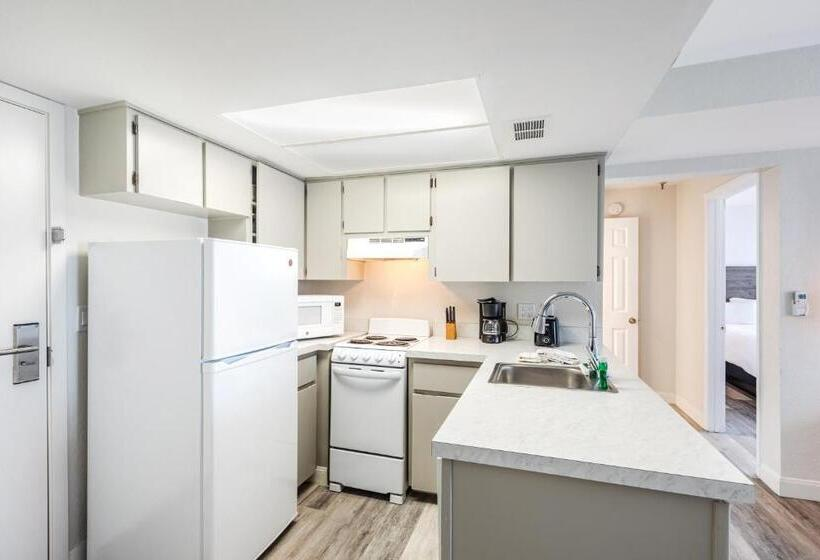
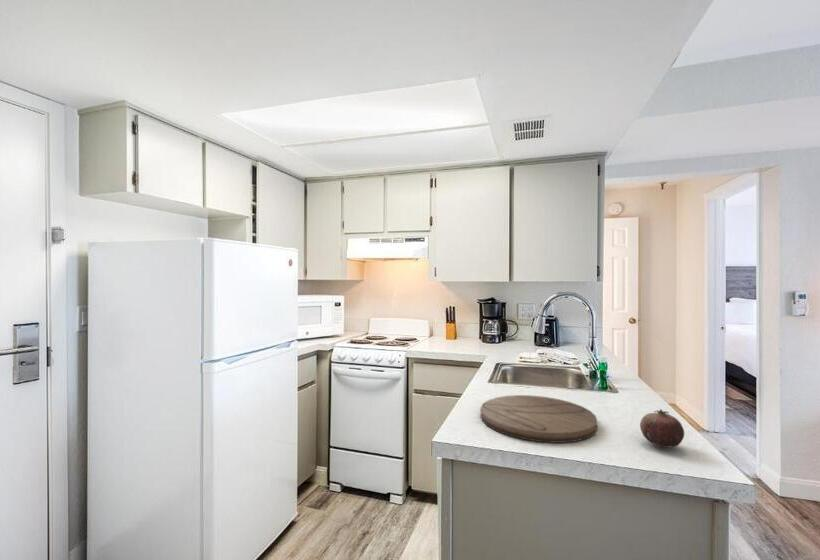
+ cutting board (536, 415)
+ fruit (661, 427)
